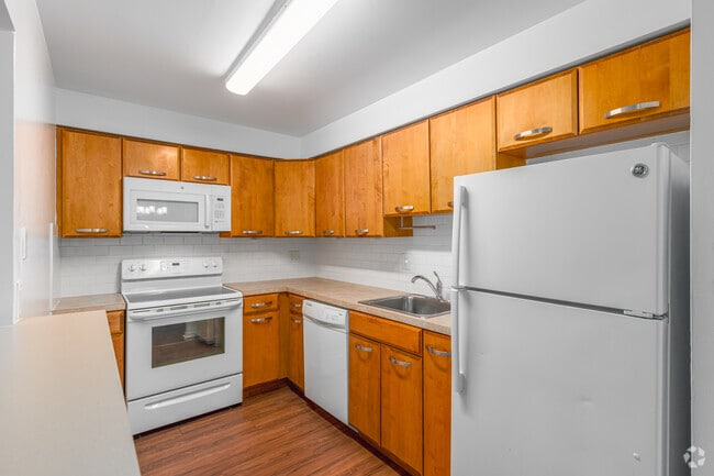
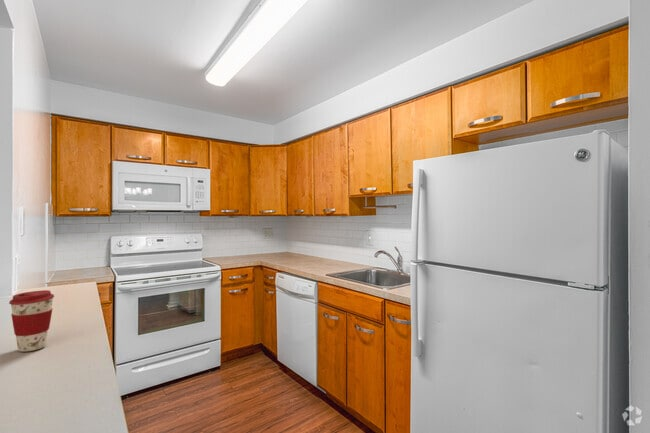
+ coffee cup (32, 320)
